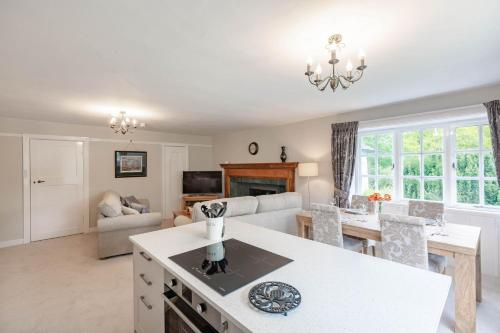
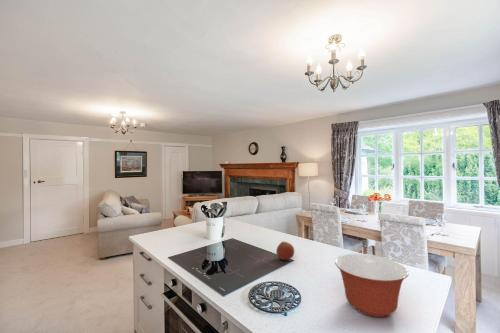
+ fruit (285, 250)
+ mixing bowl (370, 285)
